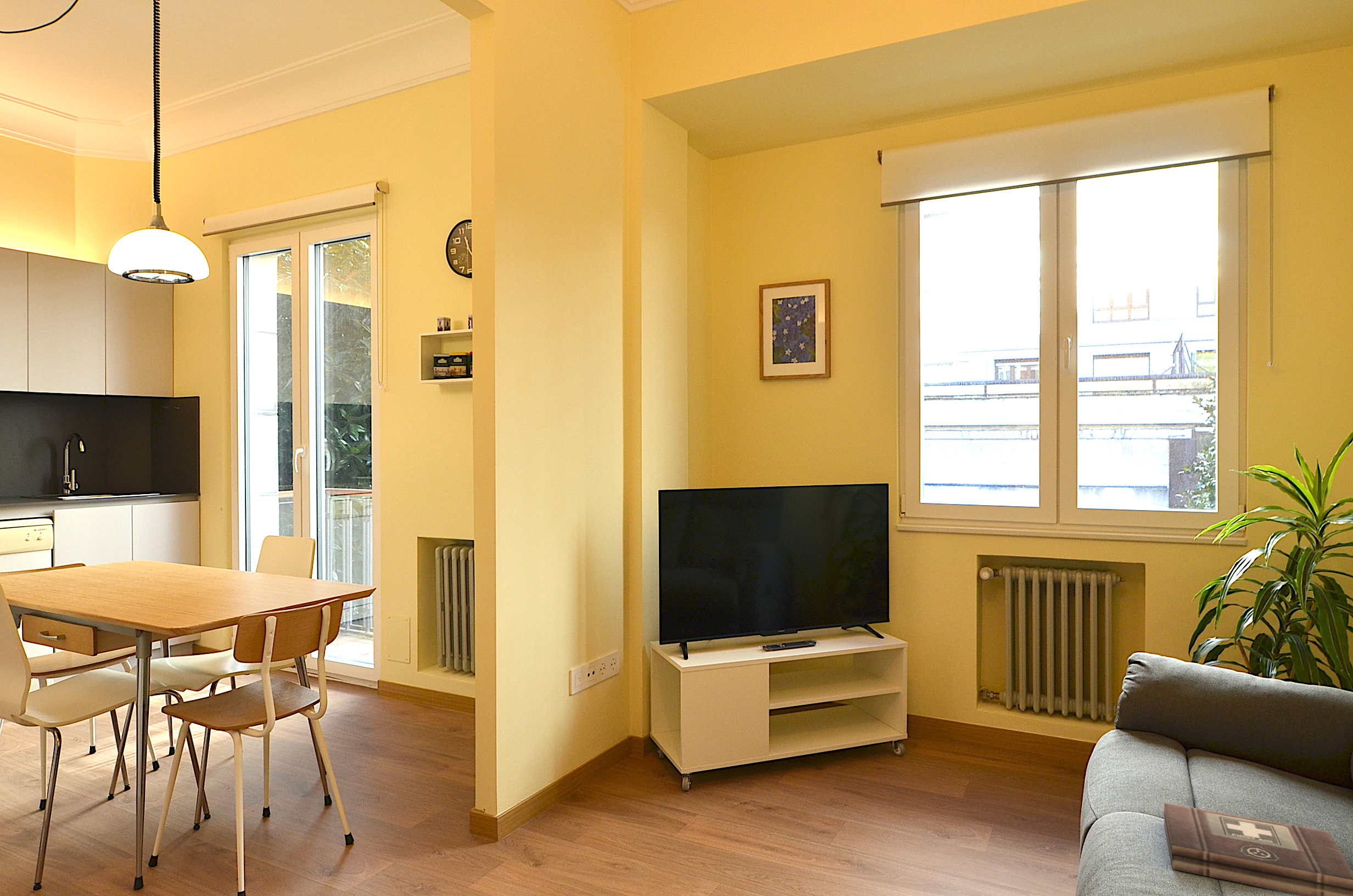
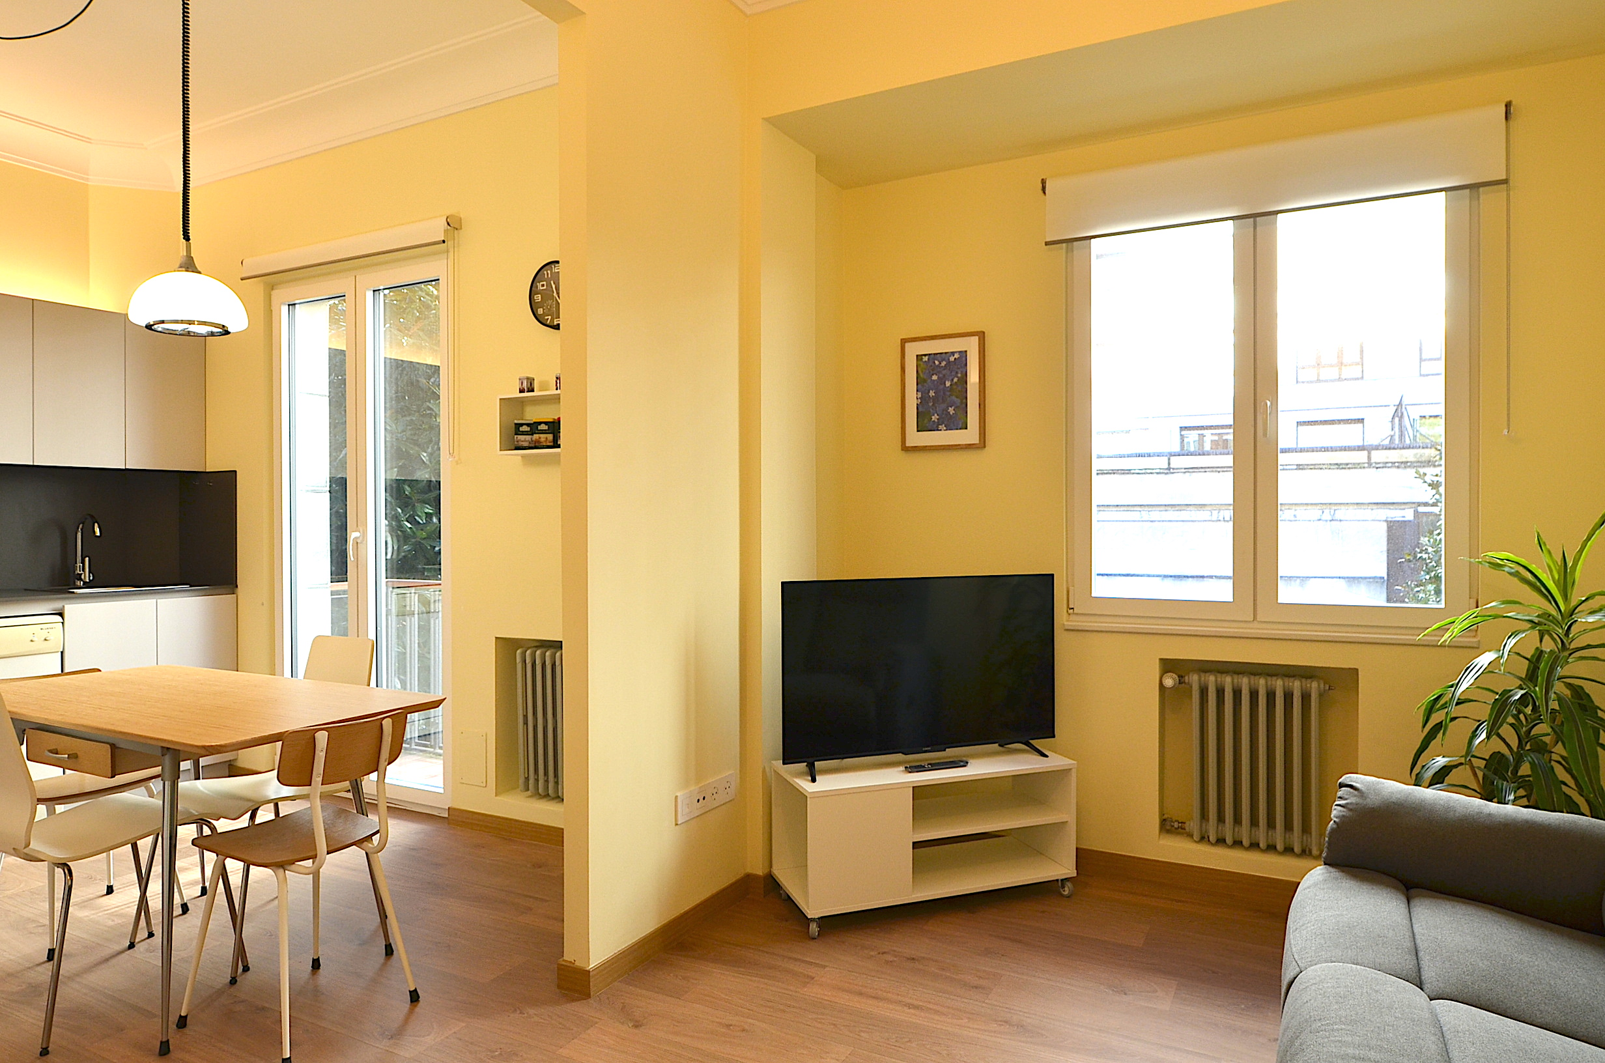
- first aid kit (1251, 850)
